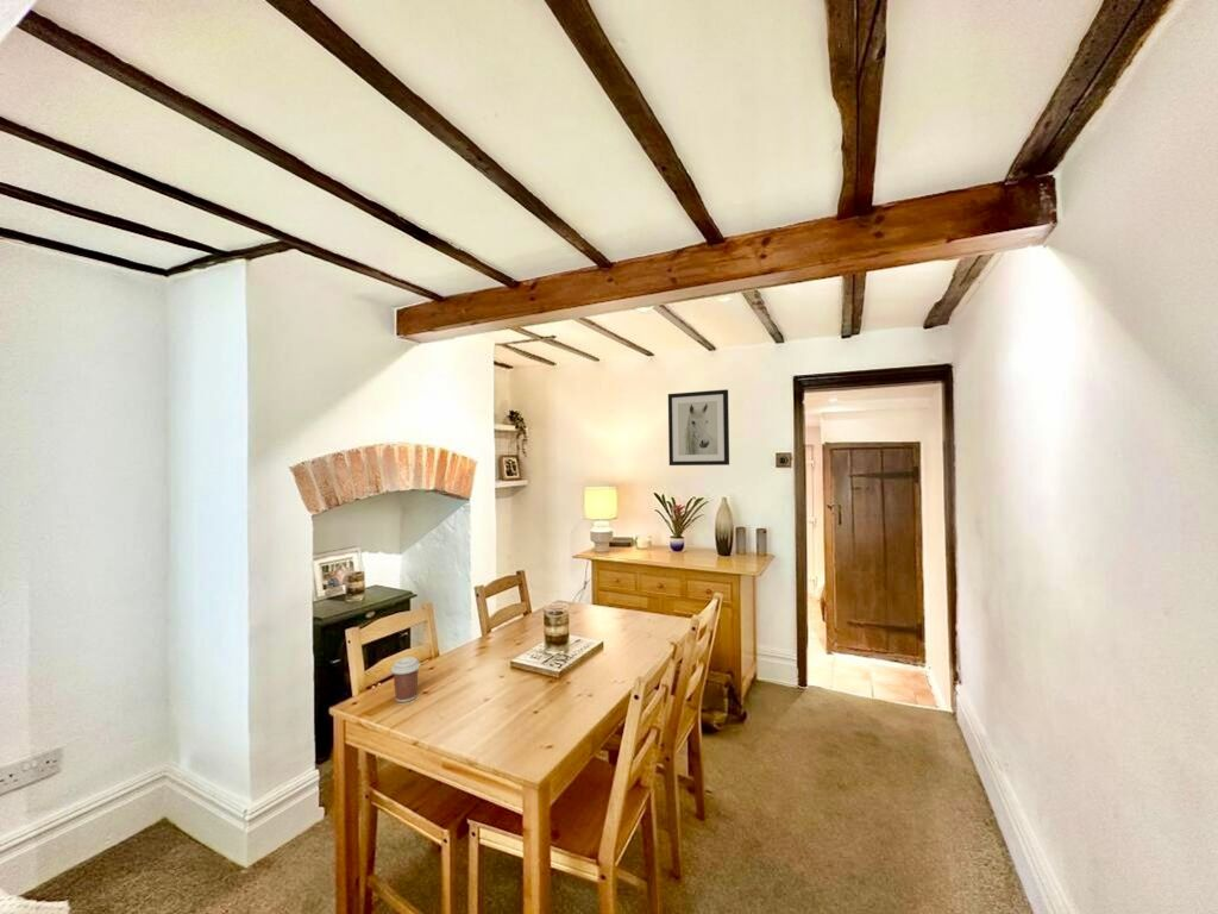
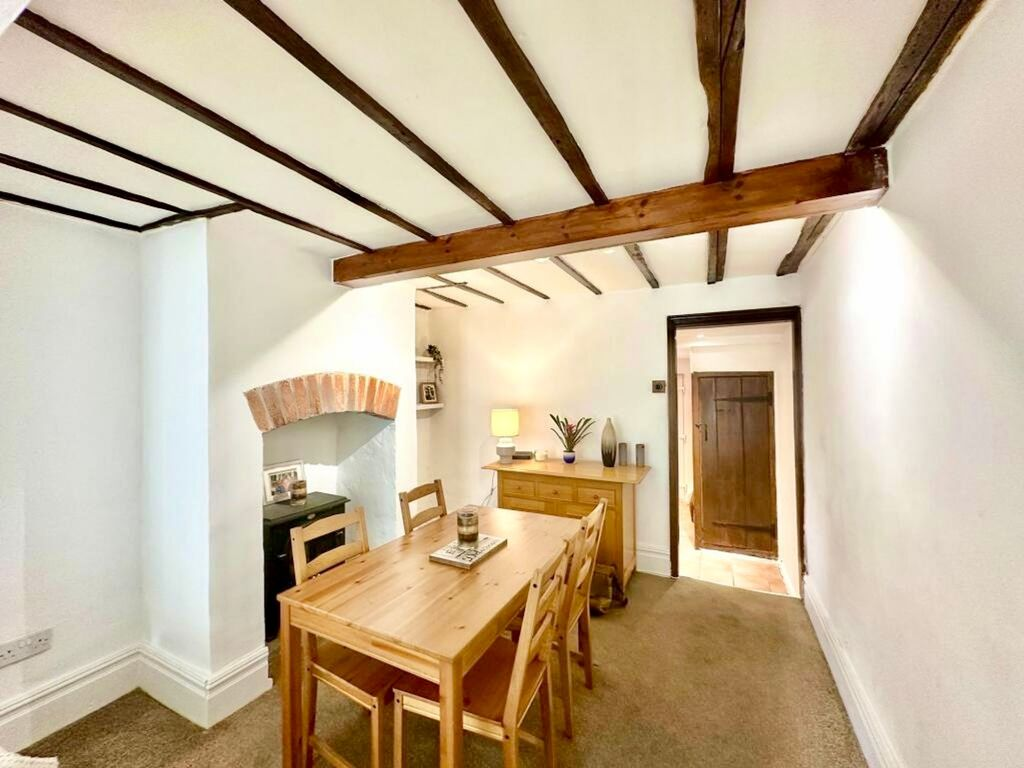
- wall art (697, 428)
- coffee cup (406, 678)
